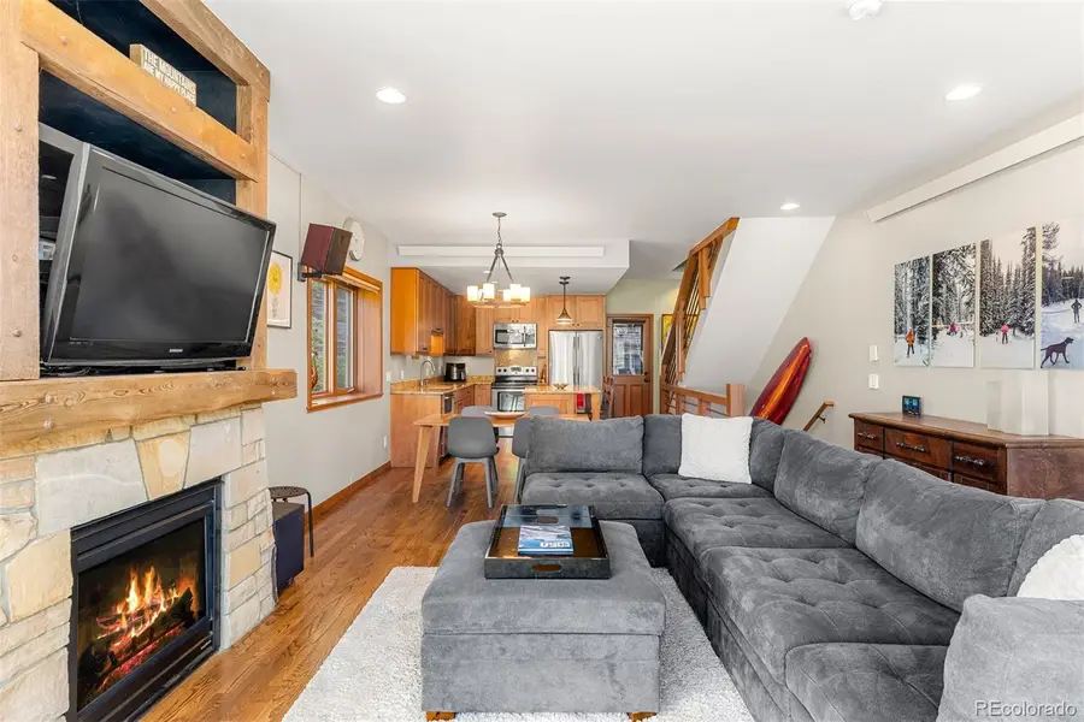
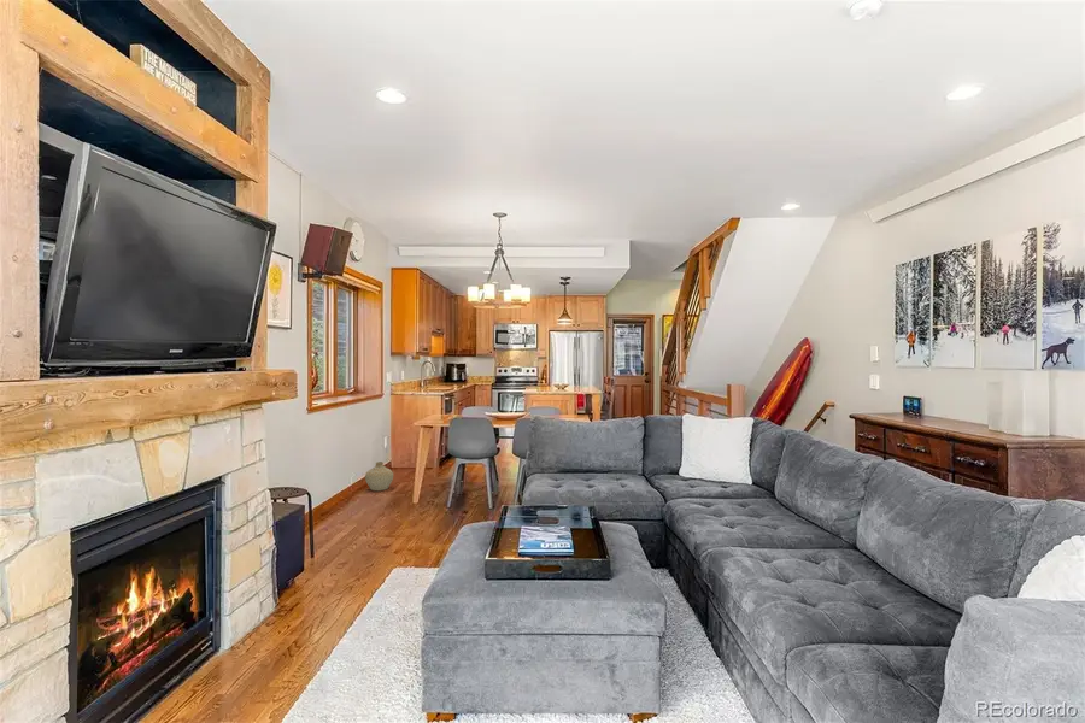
+ ceramic jug (379, 475)
